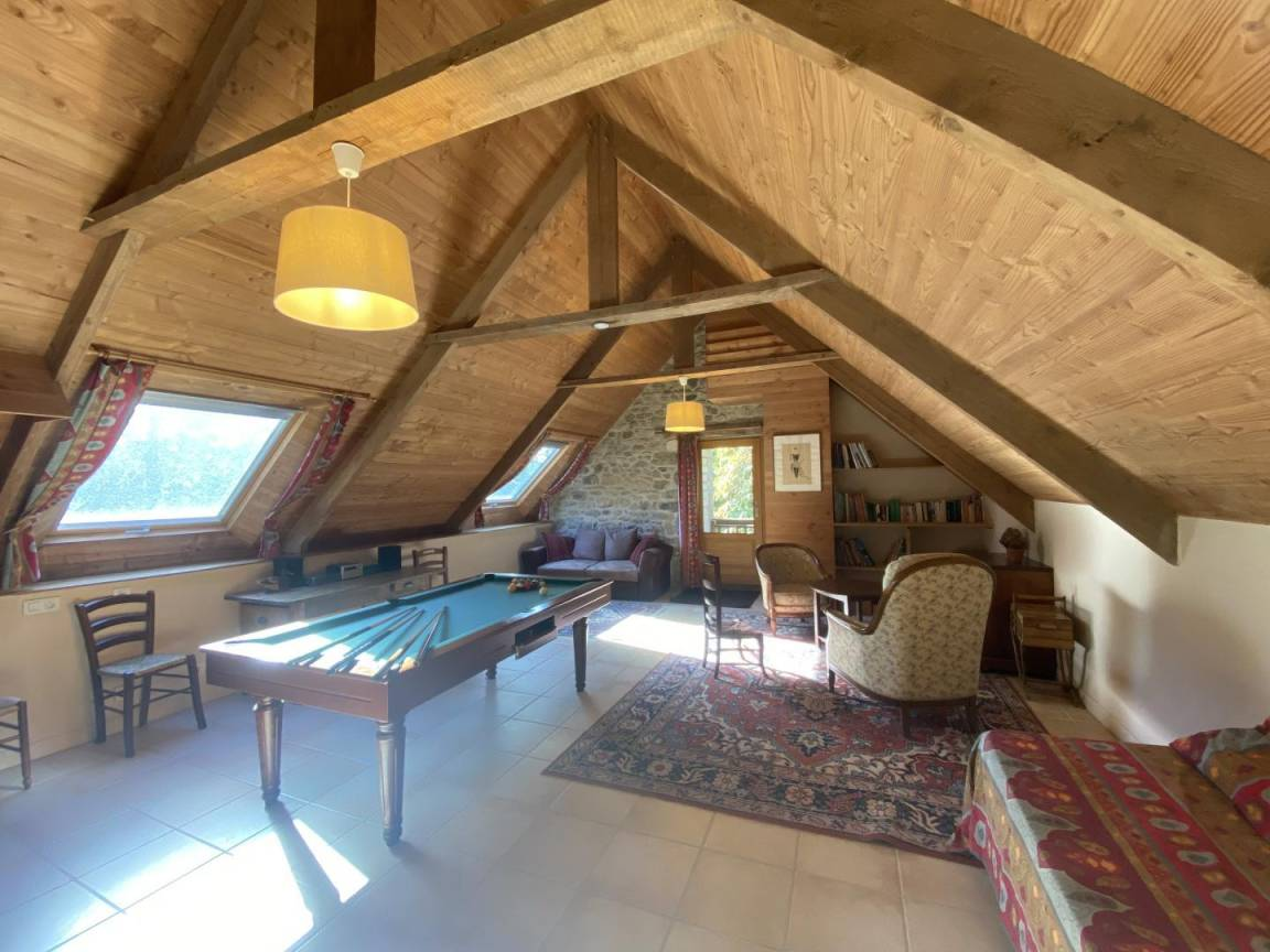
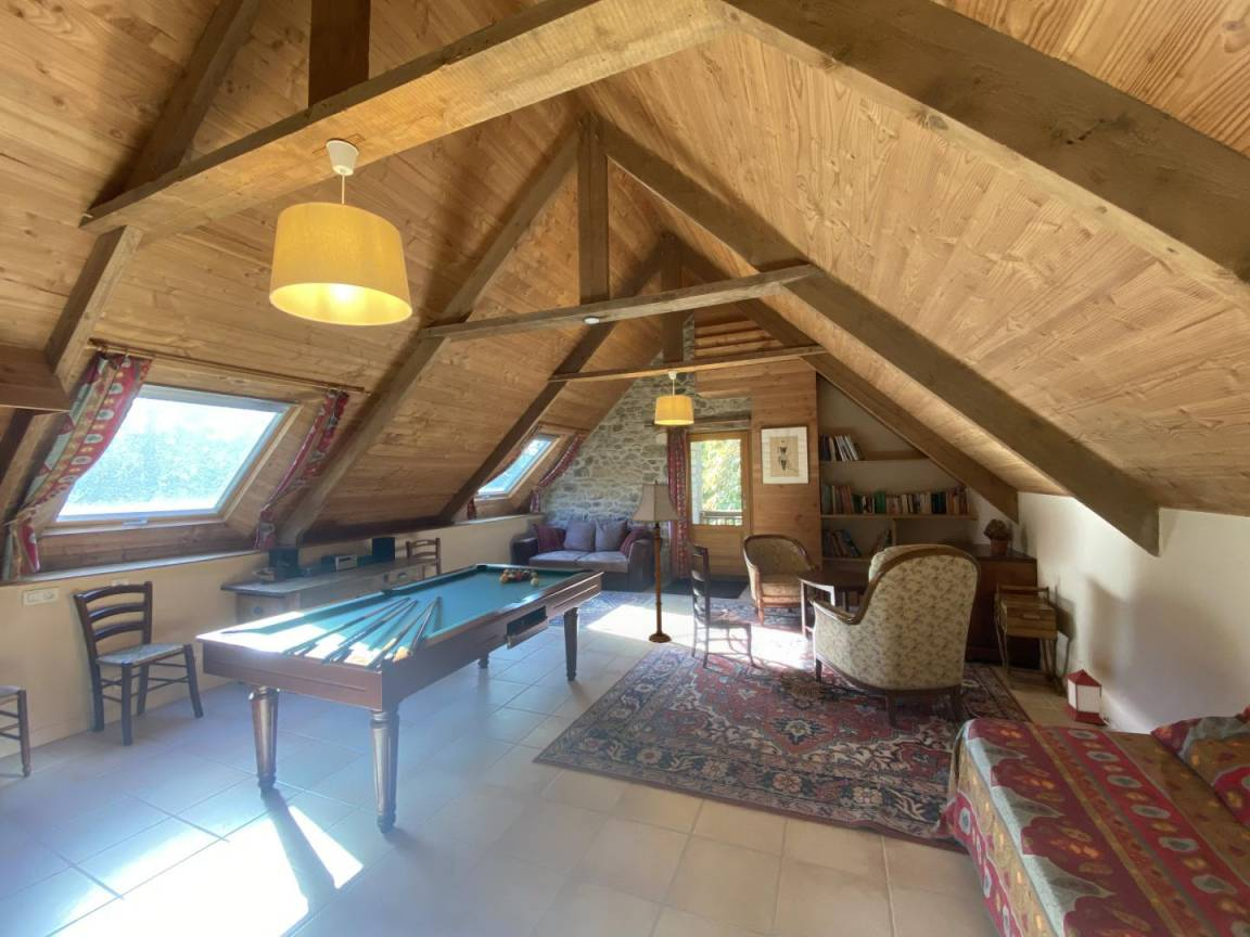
+ lantern (1083, 689)
+ floor lamp (656, 557)
